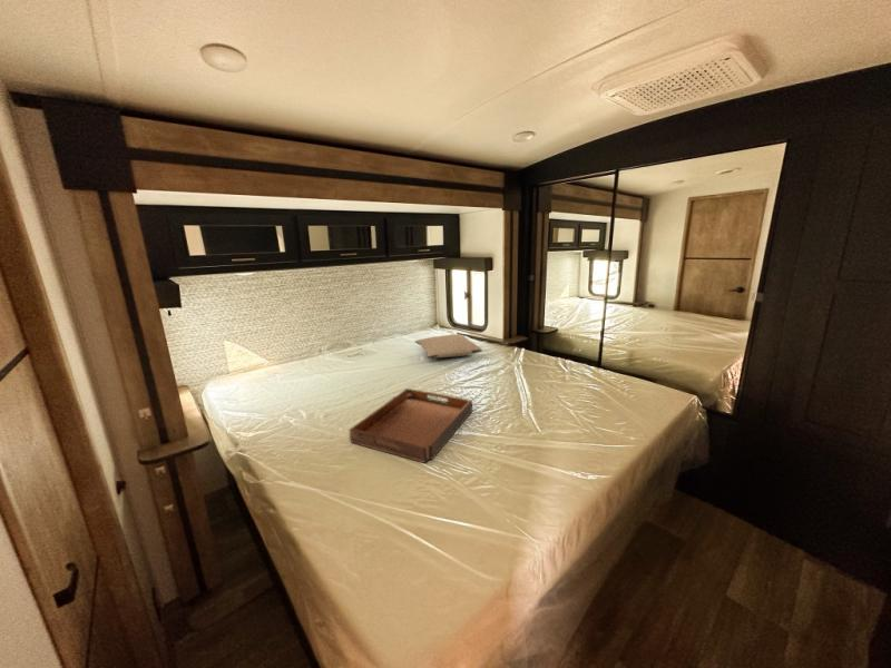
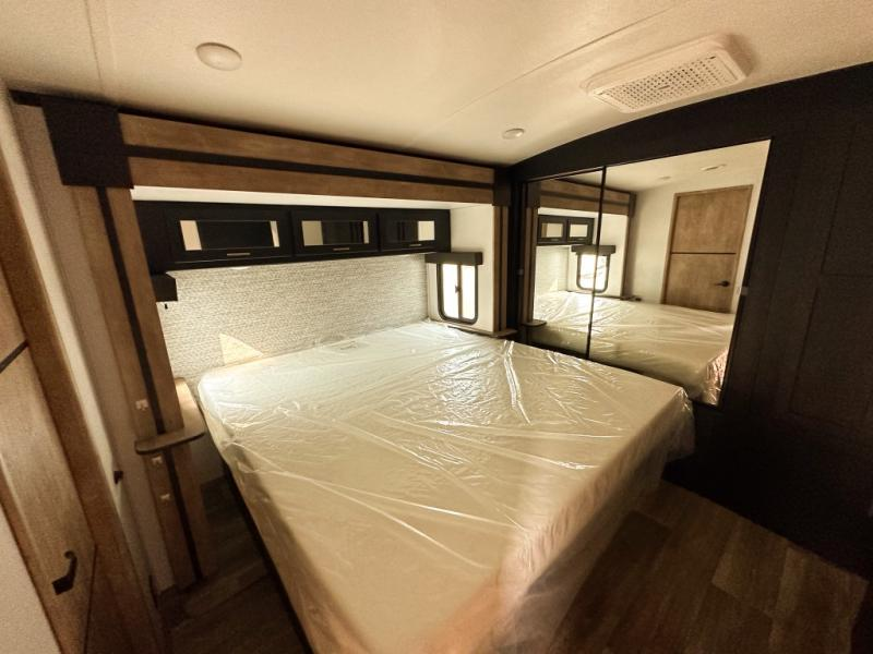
- serving tray (415, 419)
- pillow (447, 345)
